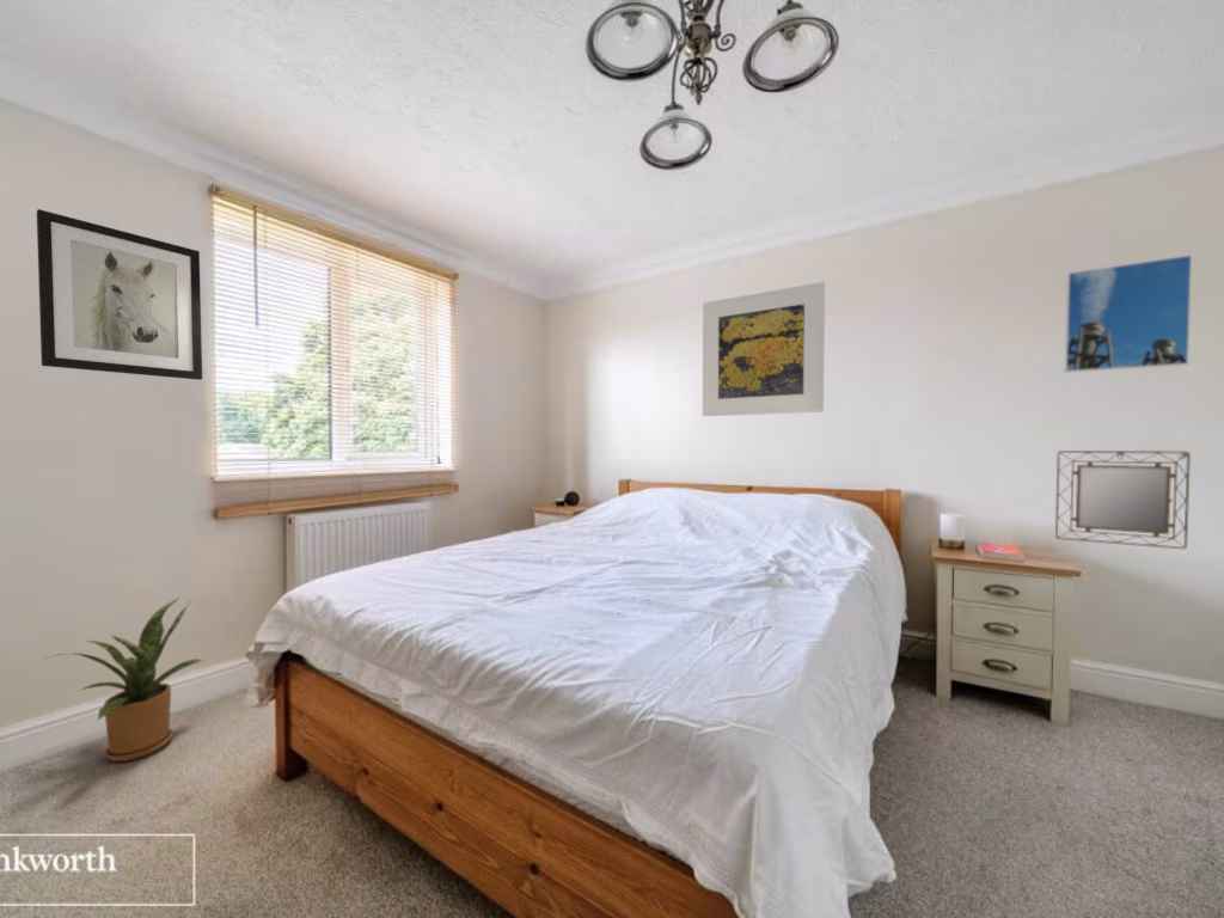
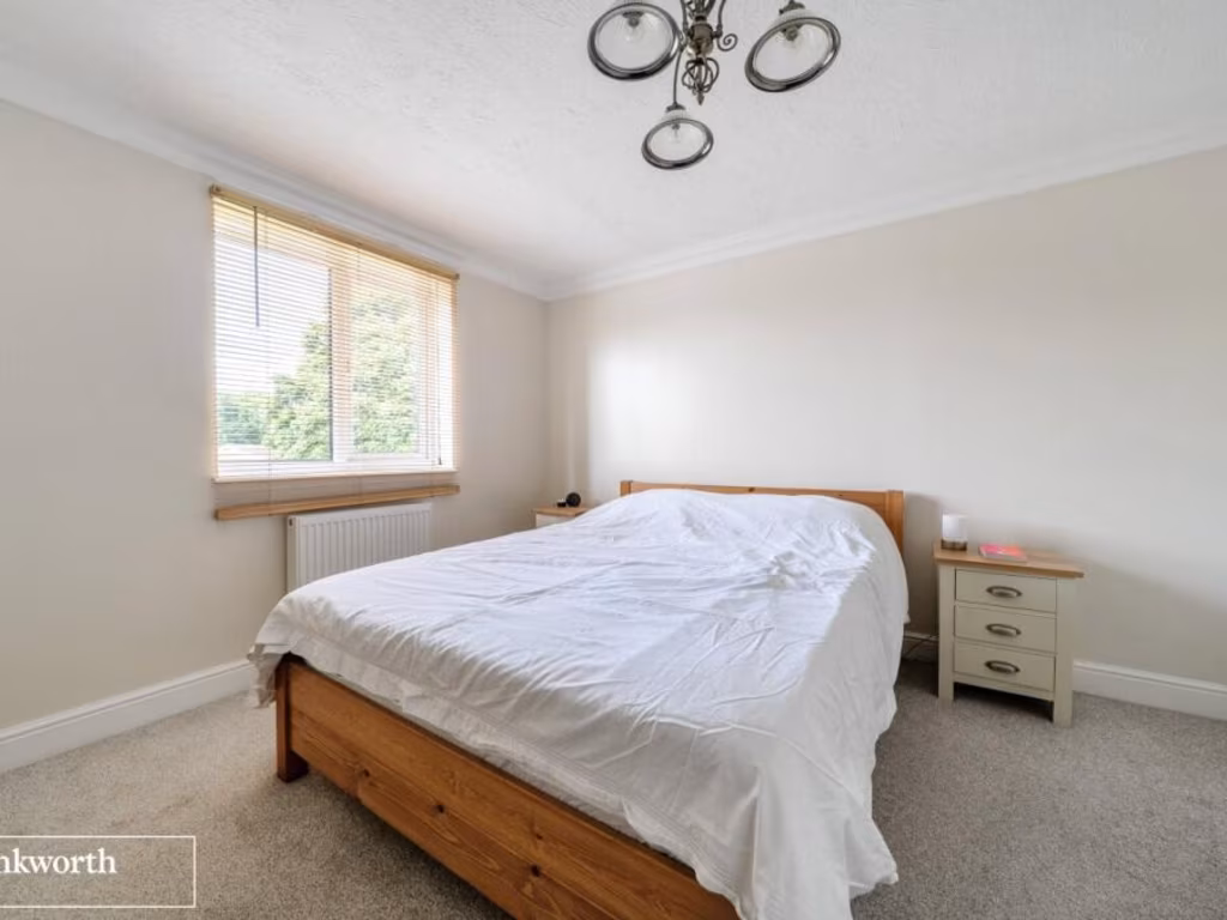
- home mirror (1120, 497)
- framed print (1124, 317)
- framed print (759, 354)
- wall art (127, 302)
- house plant (131, 679)
